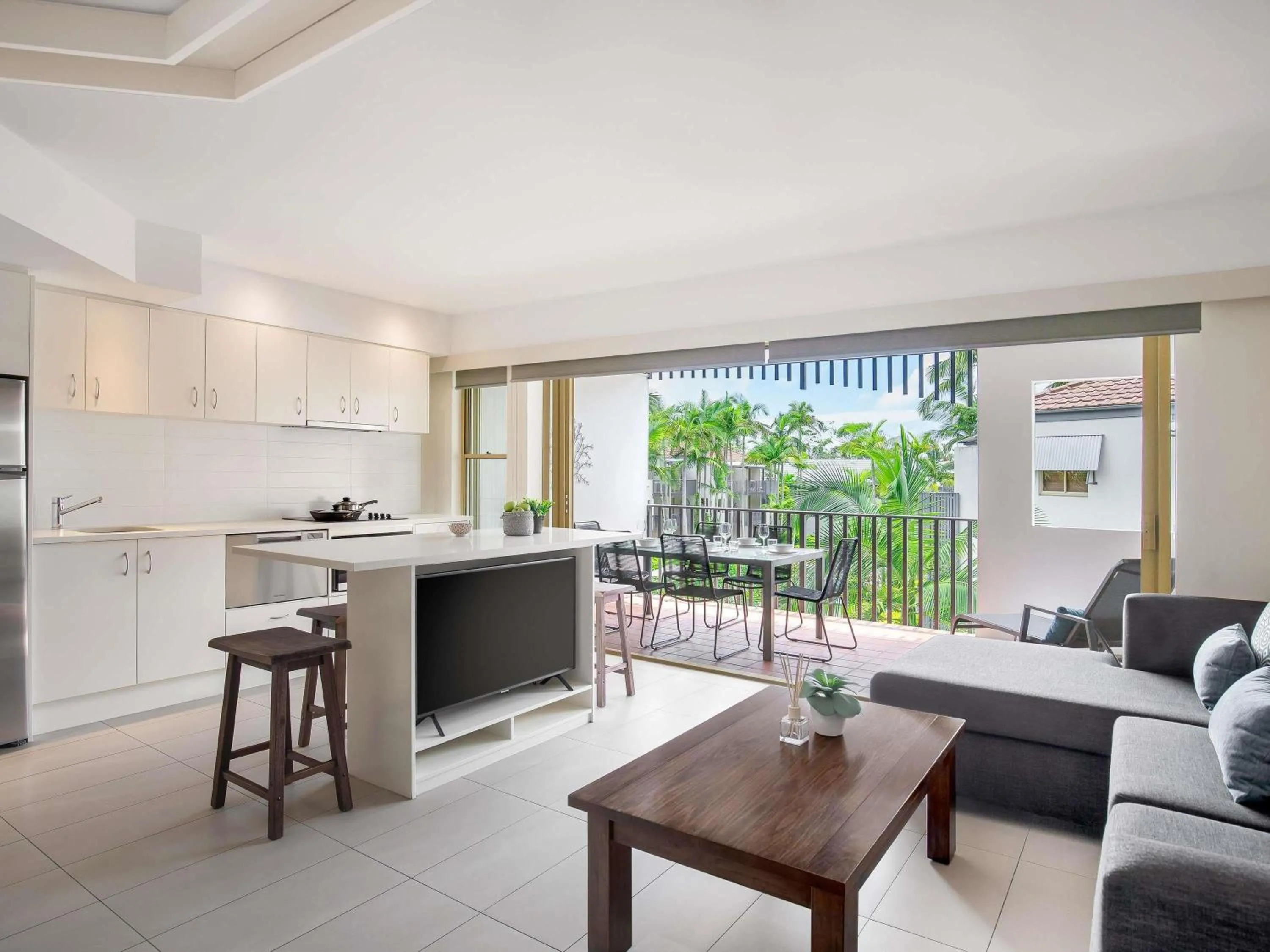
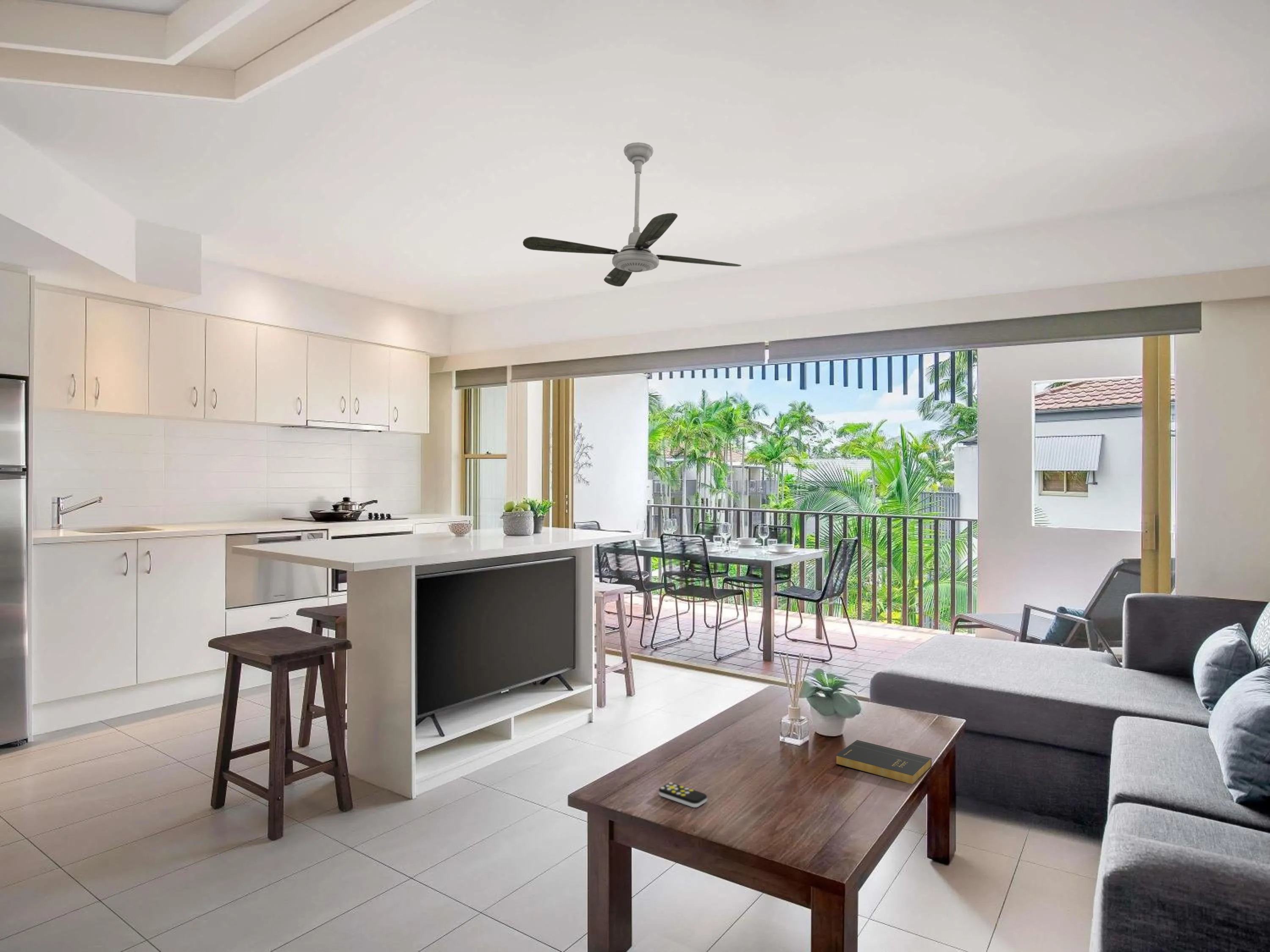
+ remote control (682, 794)
+ ceiling fan (636, 207)
+ book (881, 760)
